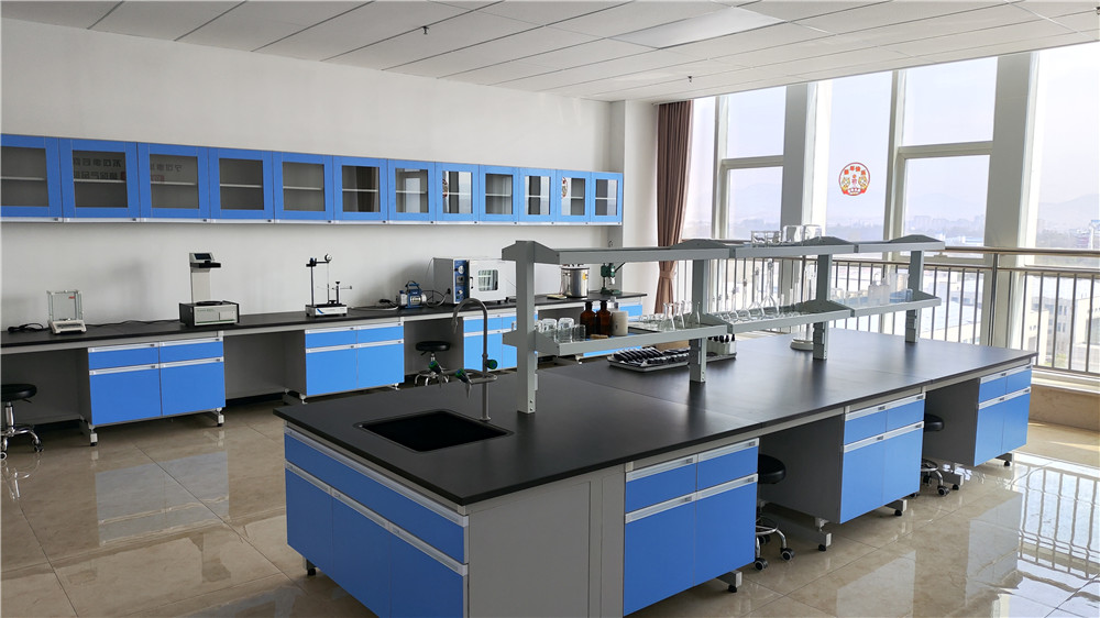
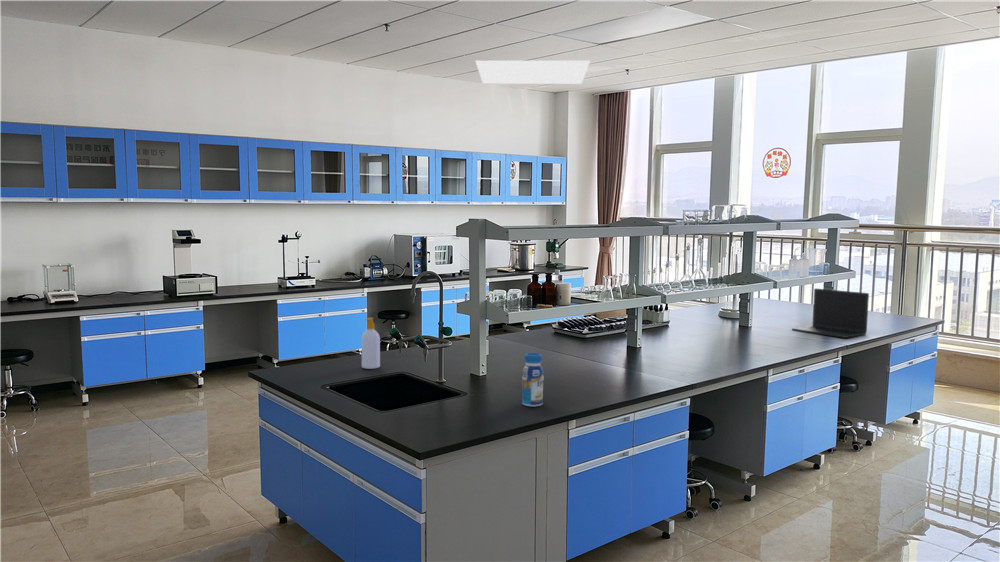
+ soap bottle (370, 342)
+ laptop (829, 311)
+ light panel (532, 68)
+ beverage bottle (532, 379)
